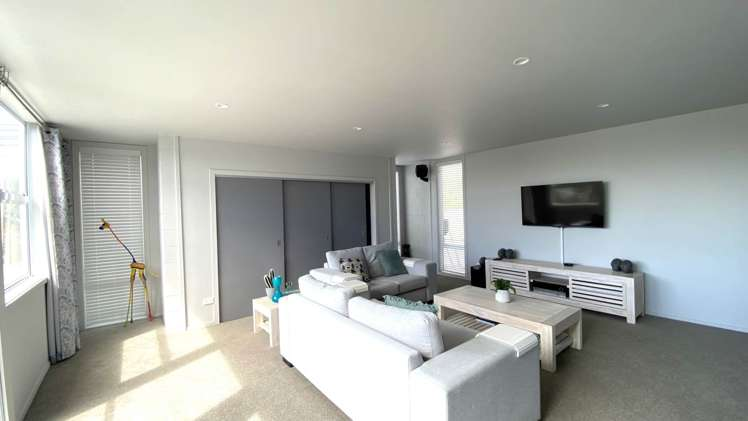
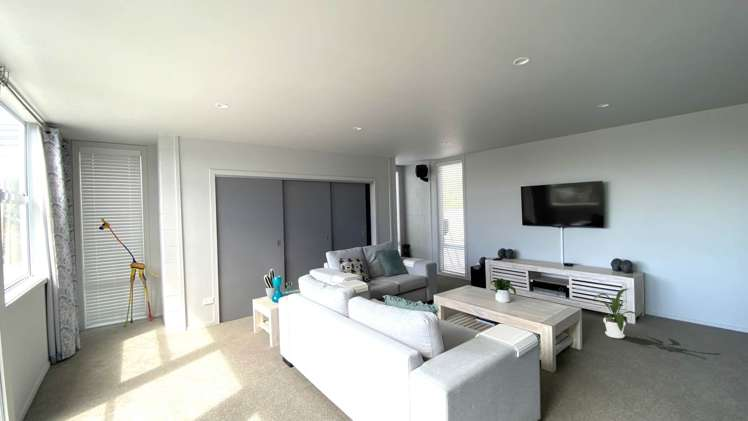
+ house plant (614, 312)
